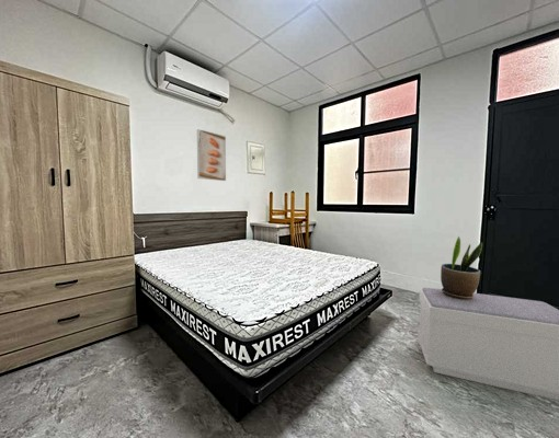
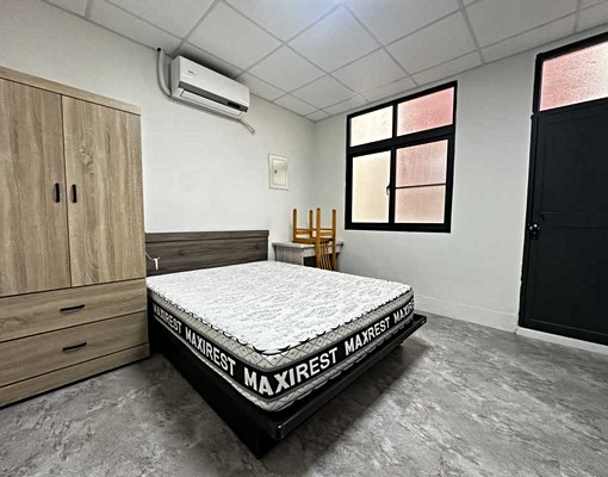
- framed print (212, 155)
- bench (487, 335)
- potted plant (459, 266)
